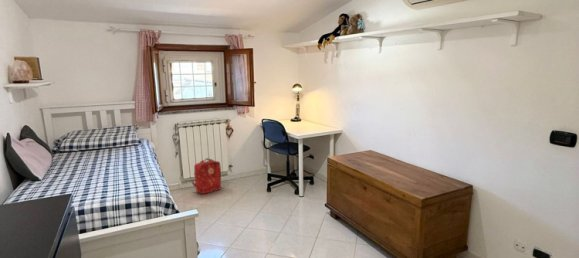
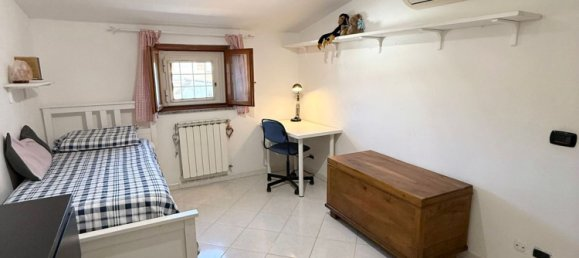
- backpack (206, 174)
